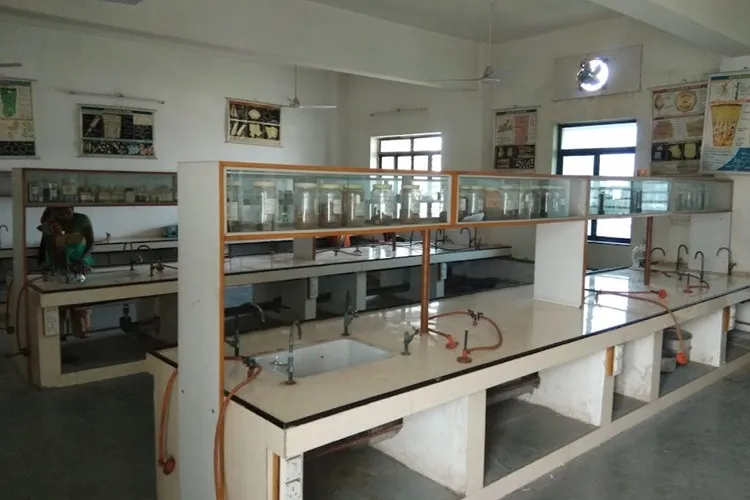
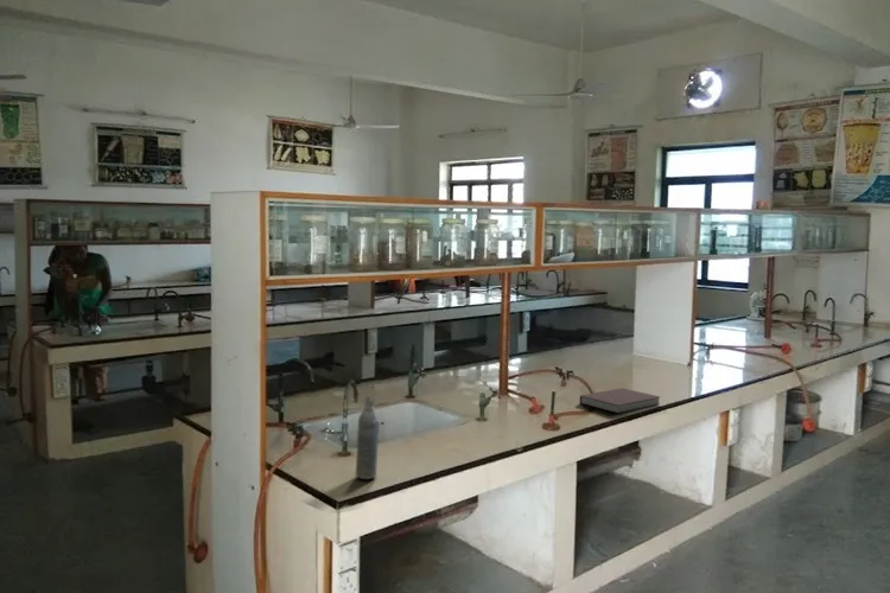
+ aerosol can (367, 436)
+ notebook (619, 400)
